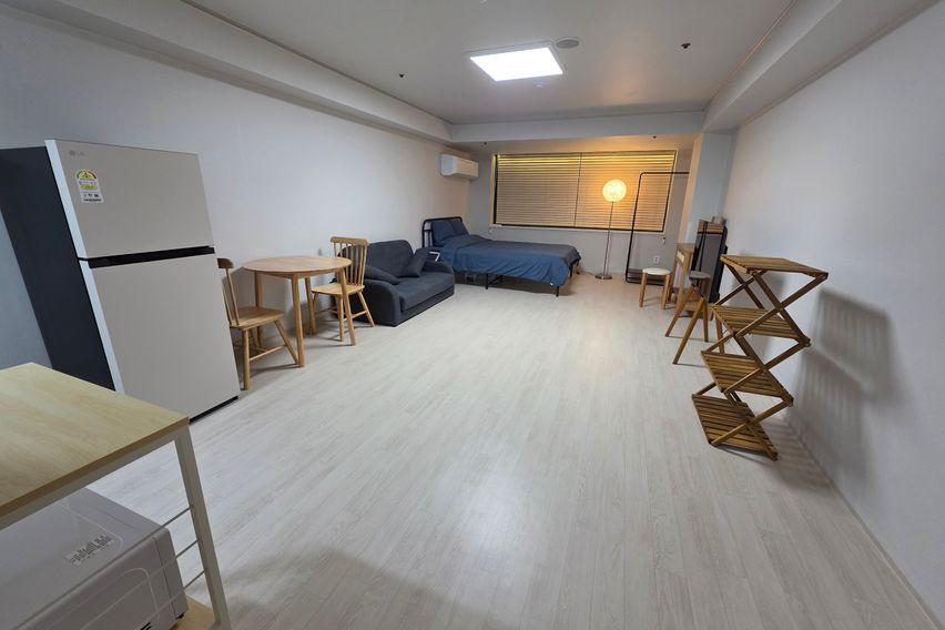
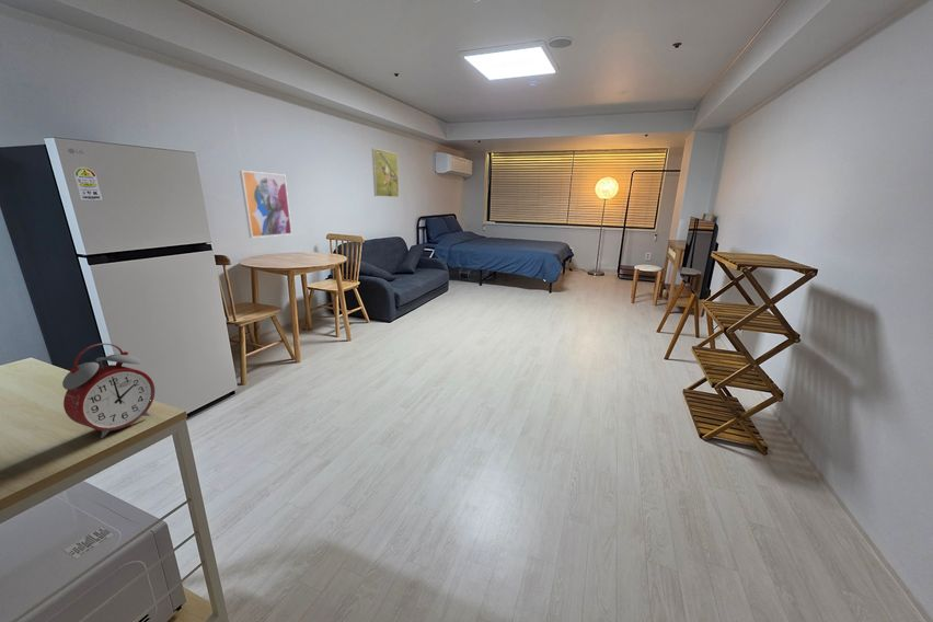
+ wall art (267, 205)
+ alarm clock (108, 385)
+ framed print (385, 174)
